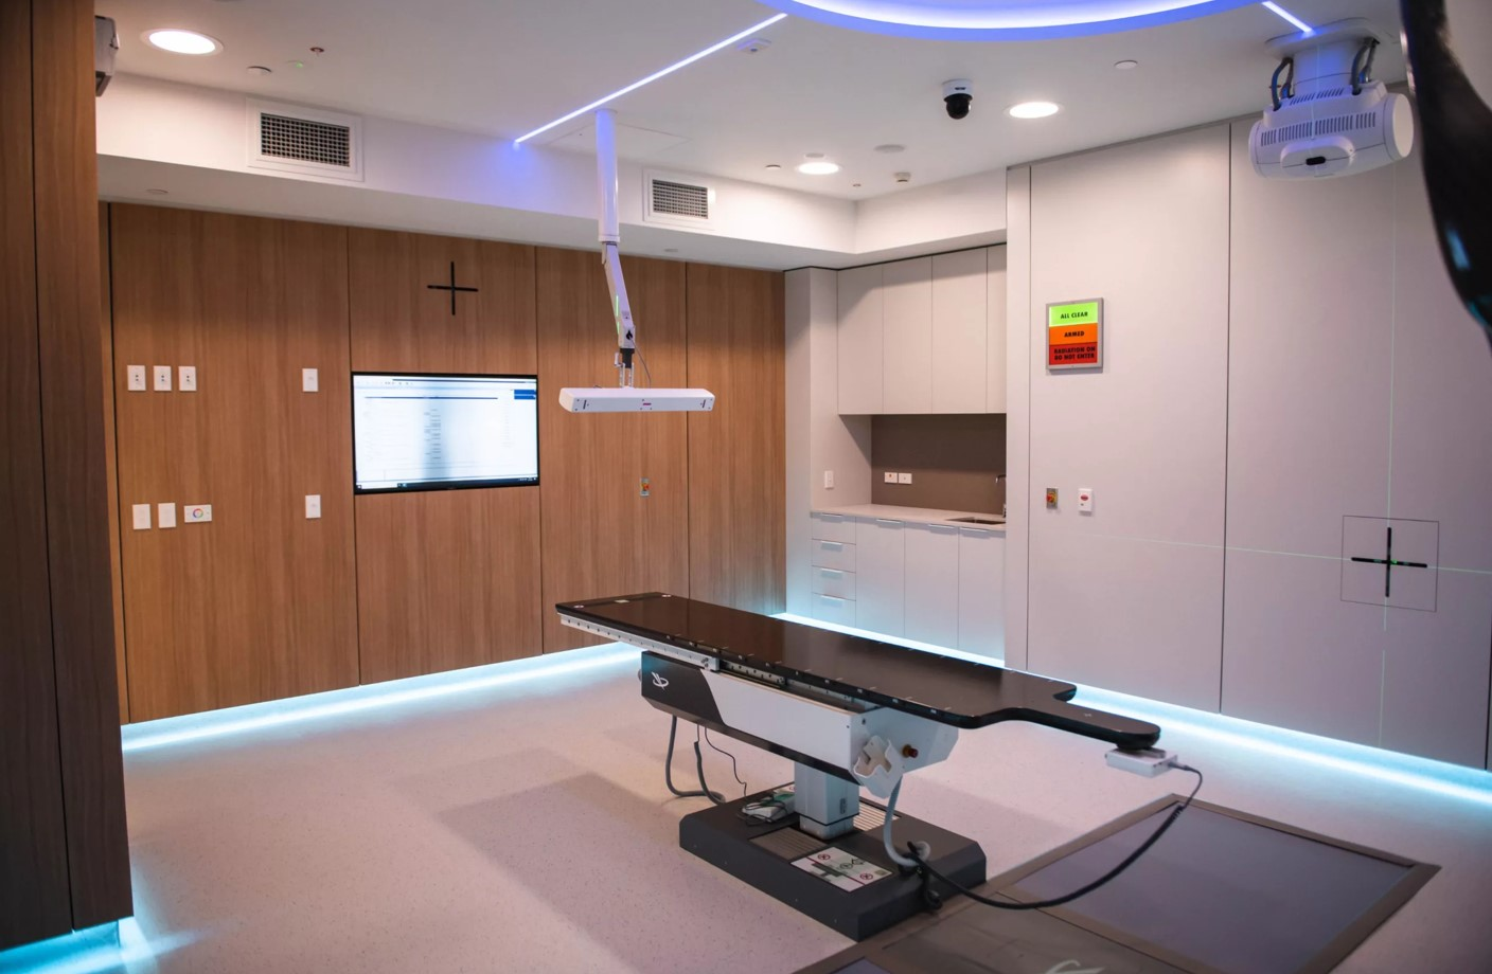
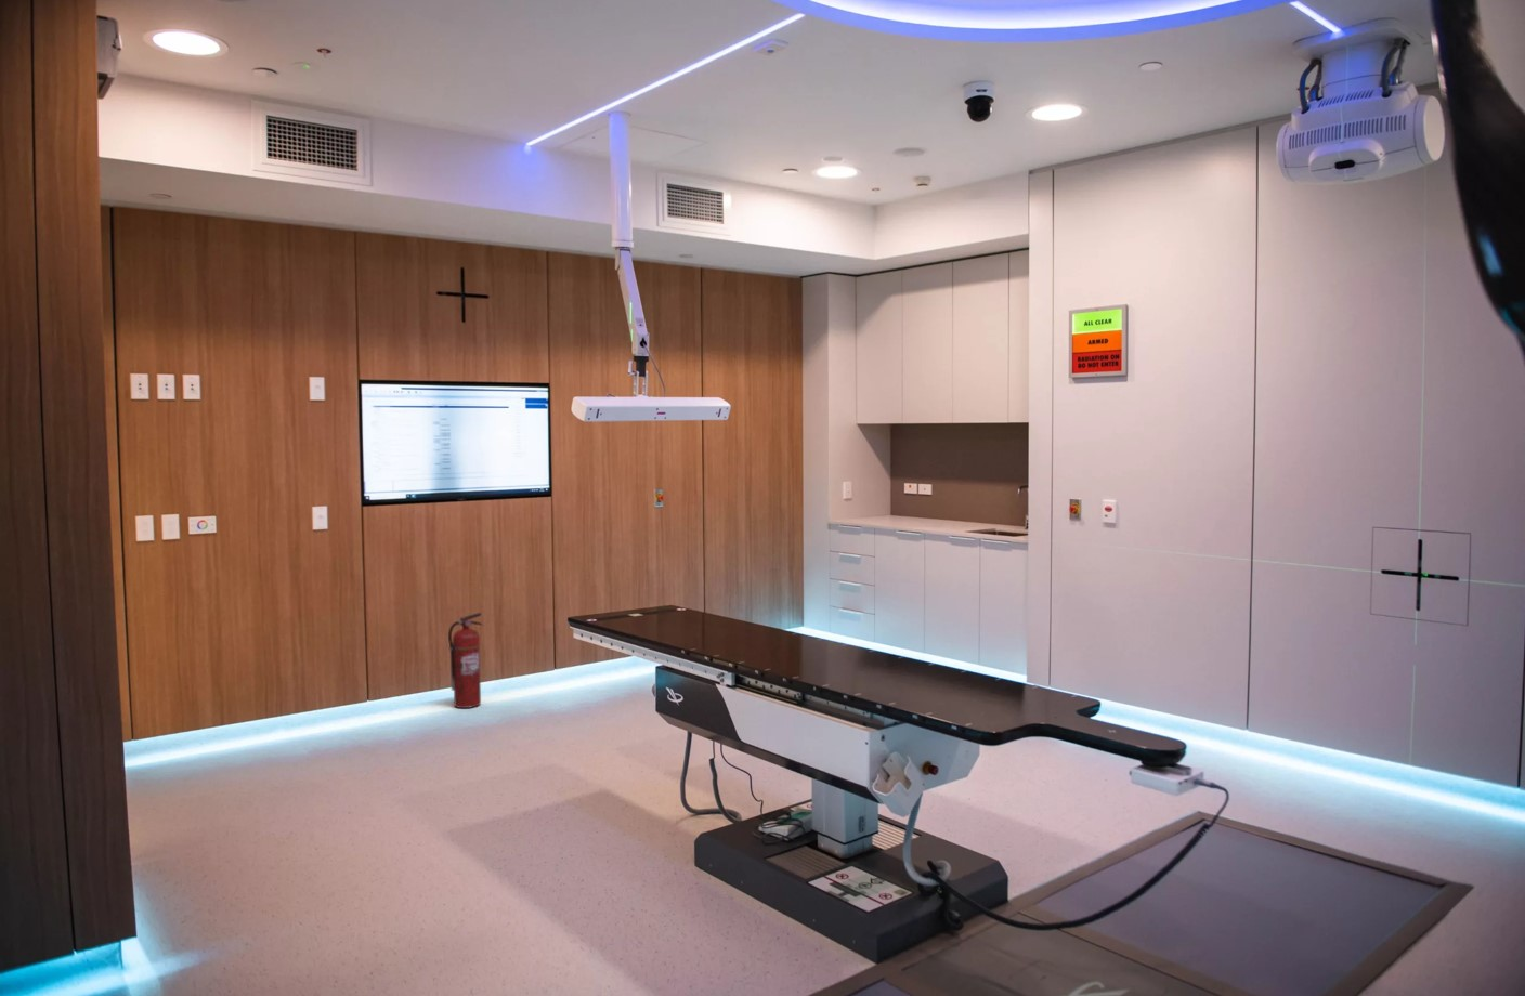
+ fire extinguisher (466, 659)
